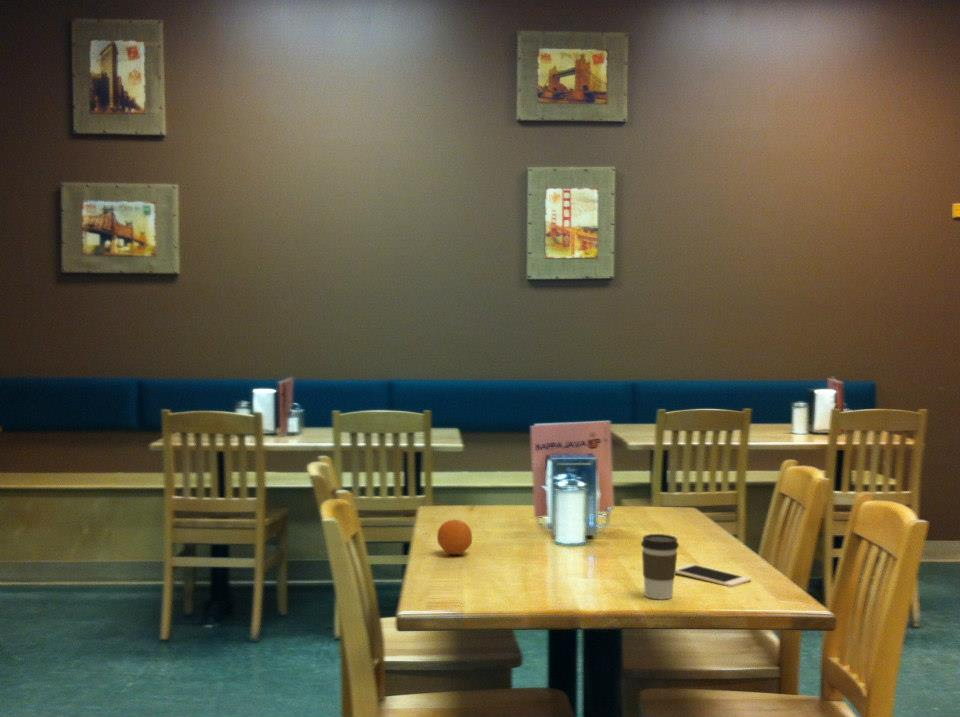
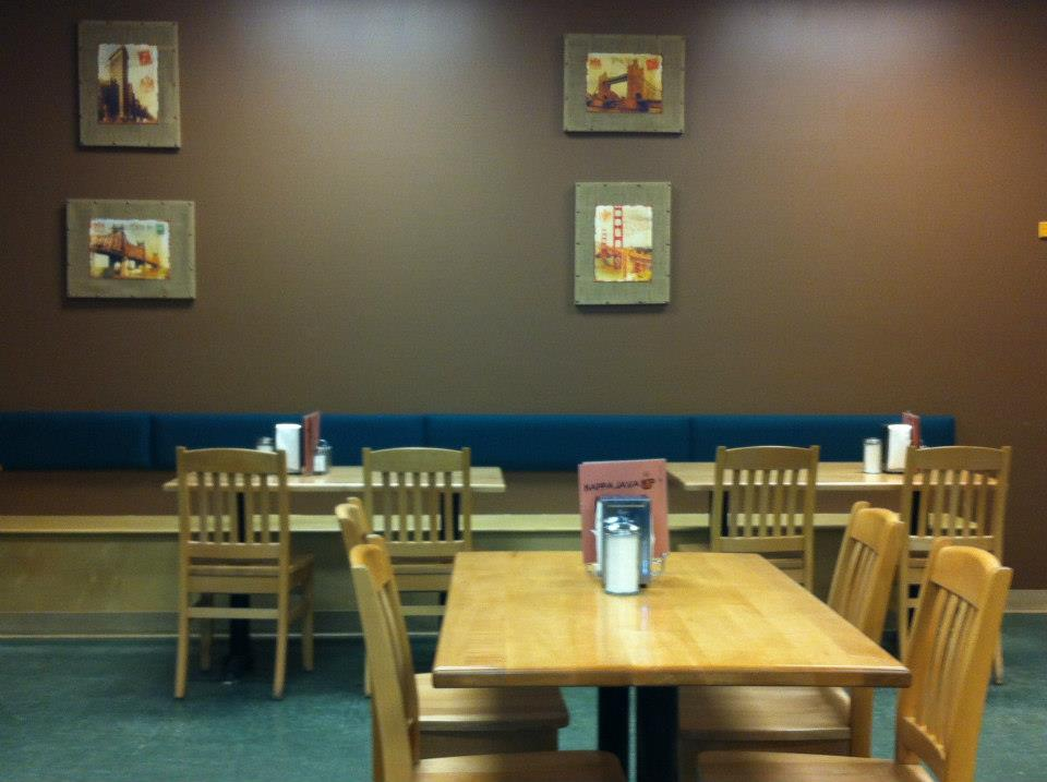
- cell phone (710, 575)
- fruit (454, 537)
- coffee cup (659, 566)
